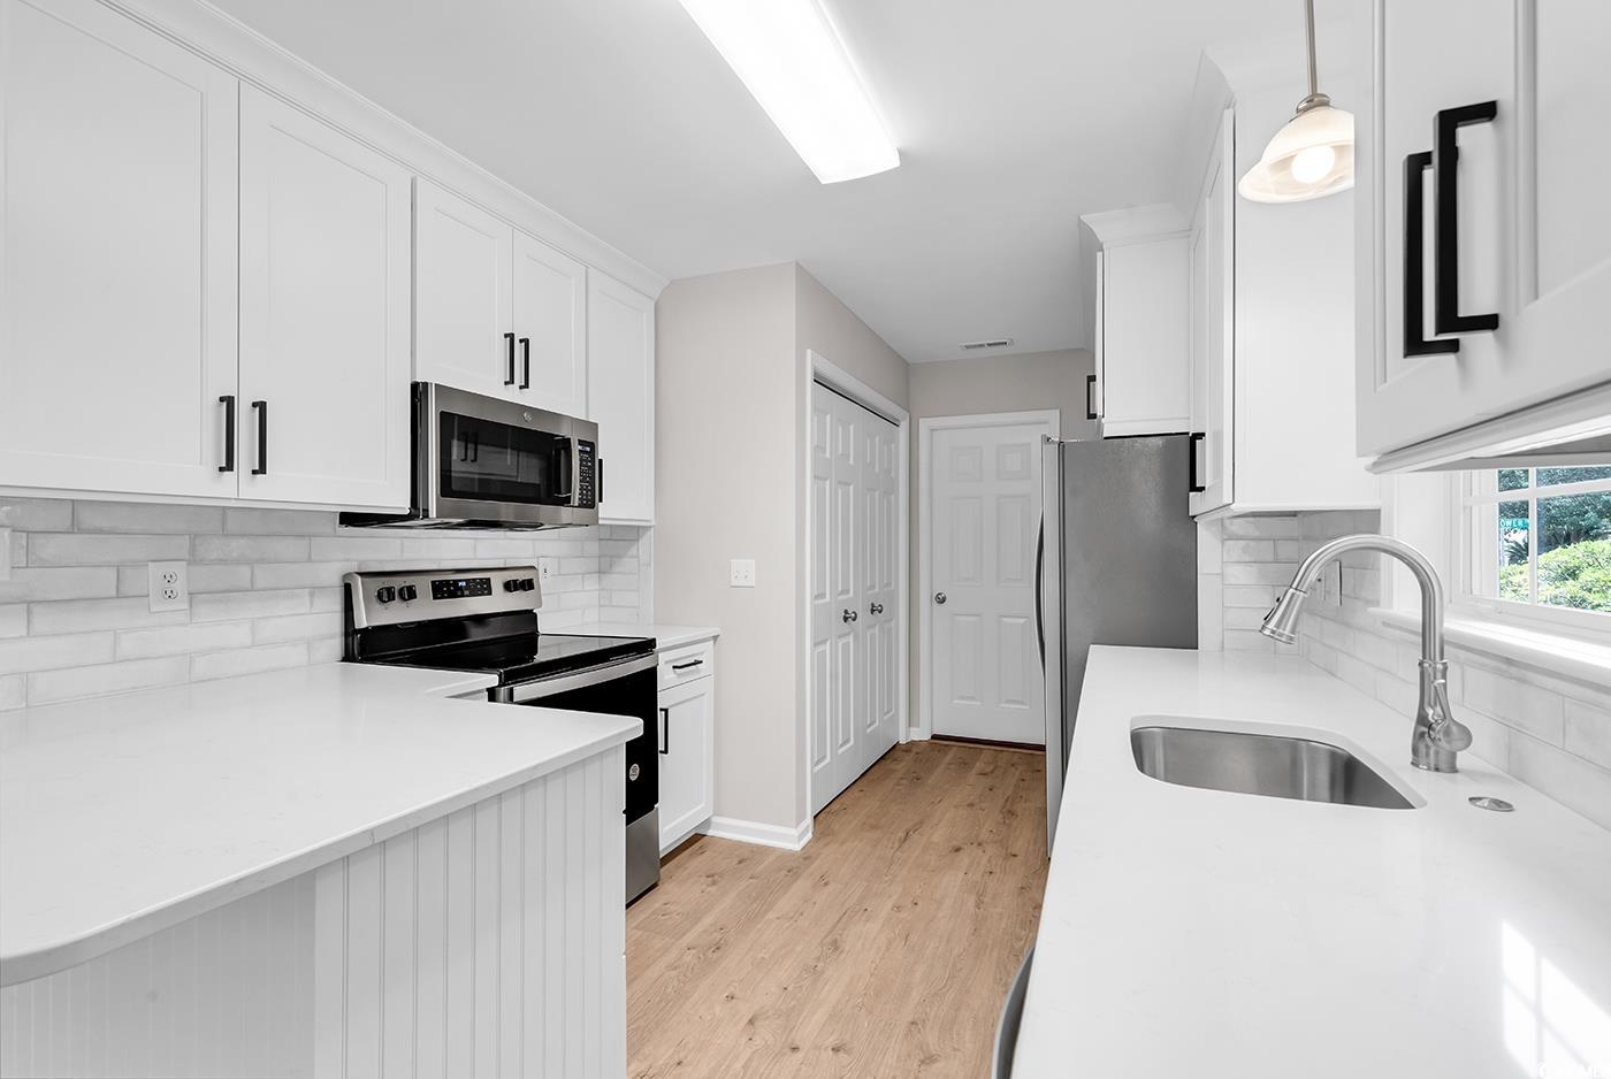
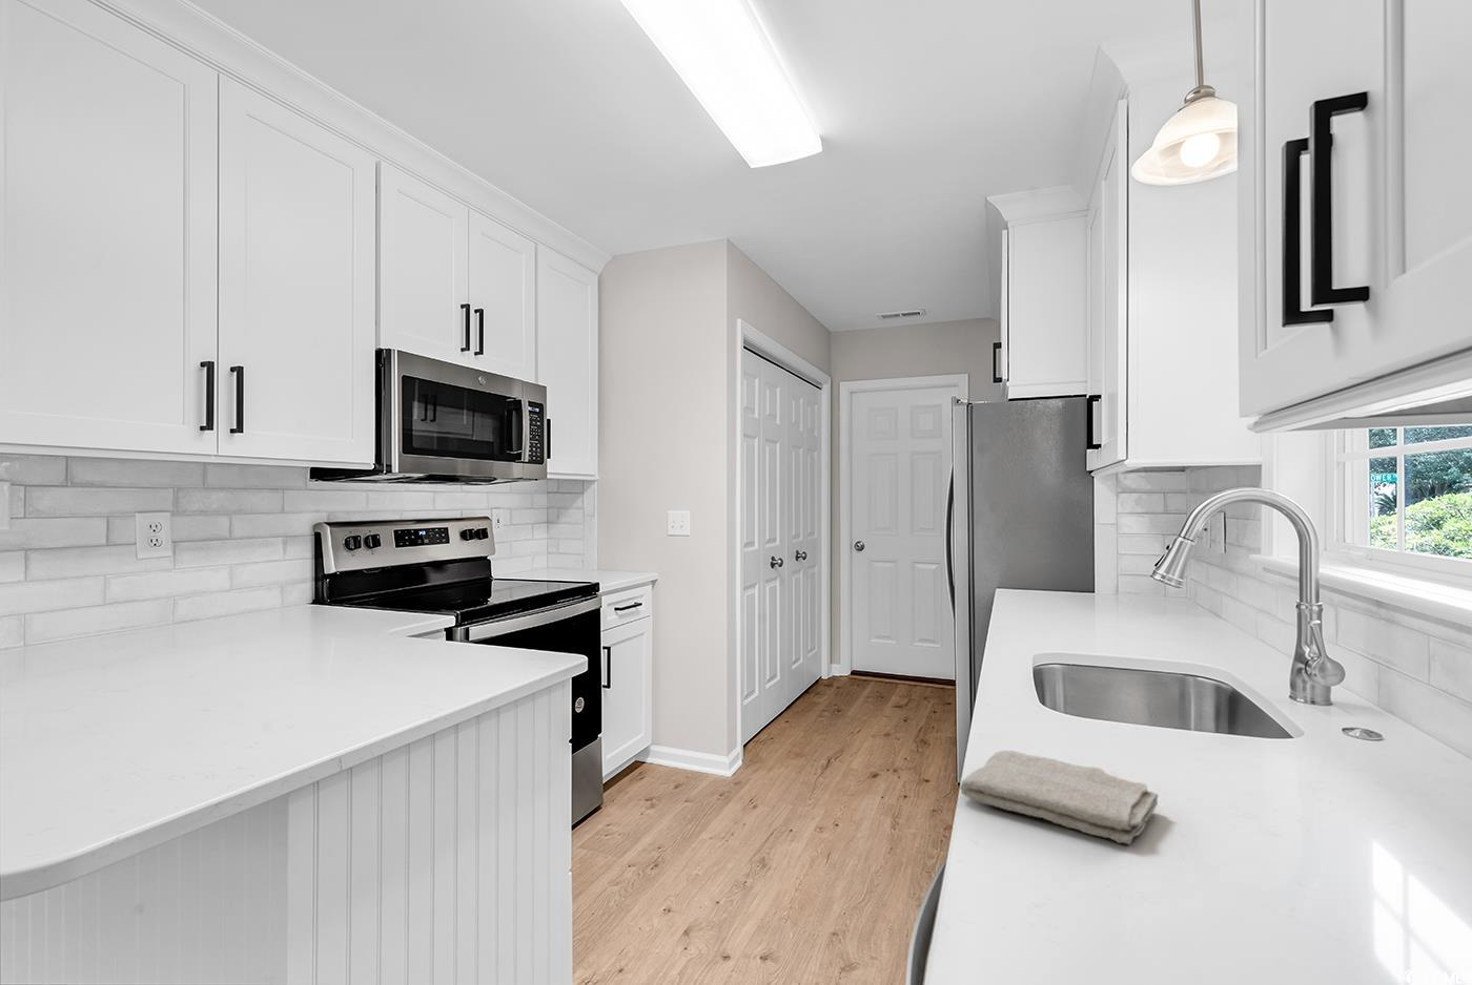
+ washcloth (1056, 789)
